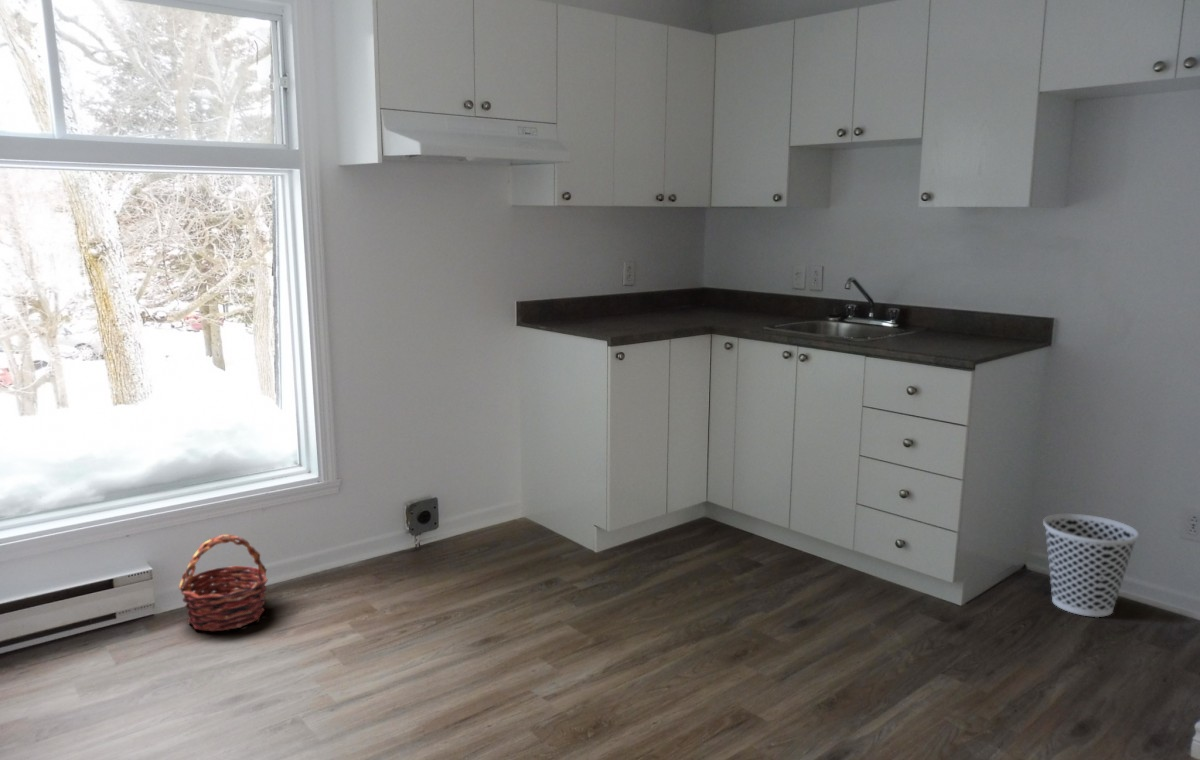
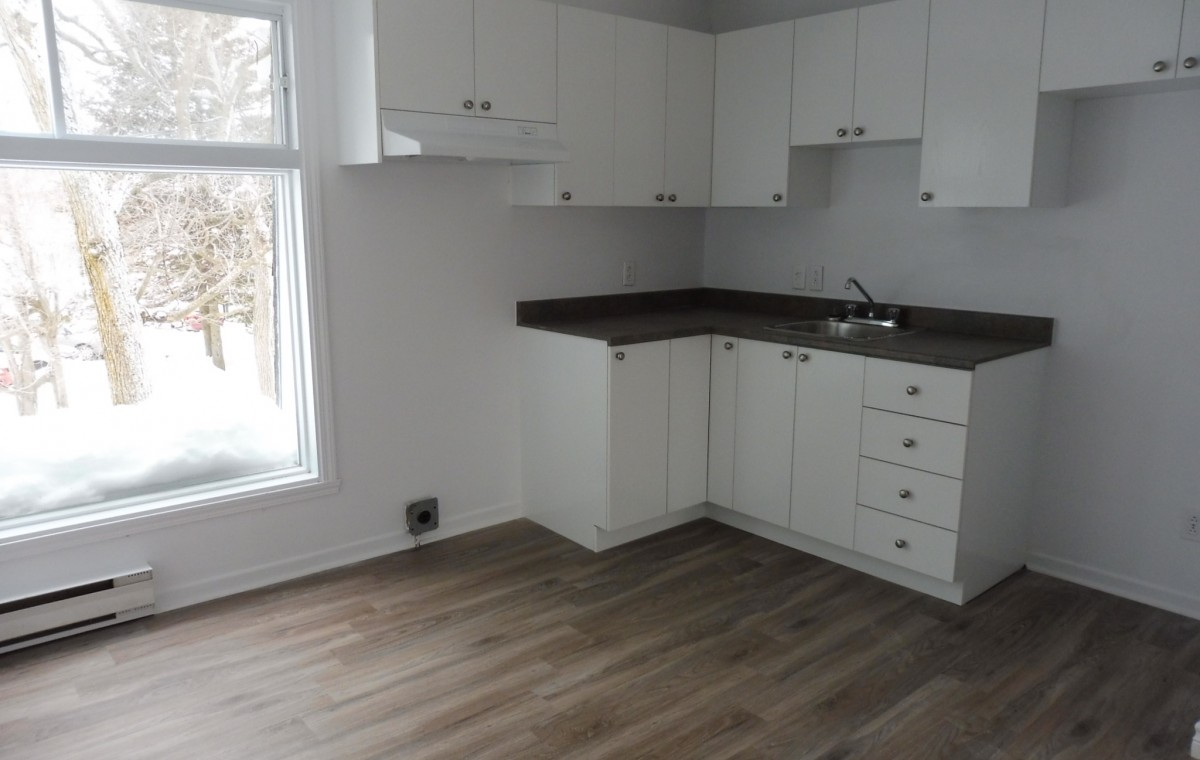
- wastebasket (1086, 566)
- basket (223, 576)
